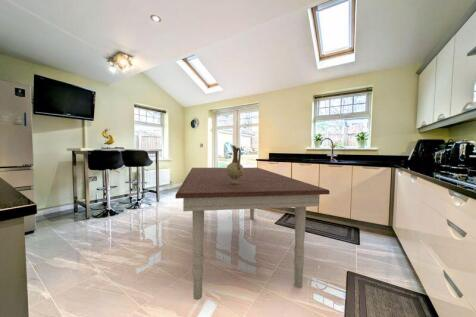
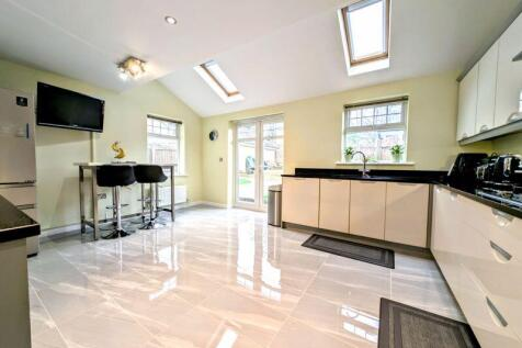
- ceramic jug (235, 164)
- dining table (235, 208)
